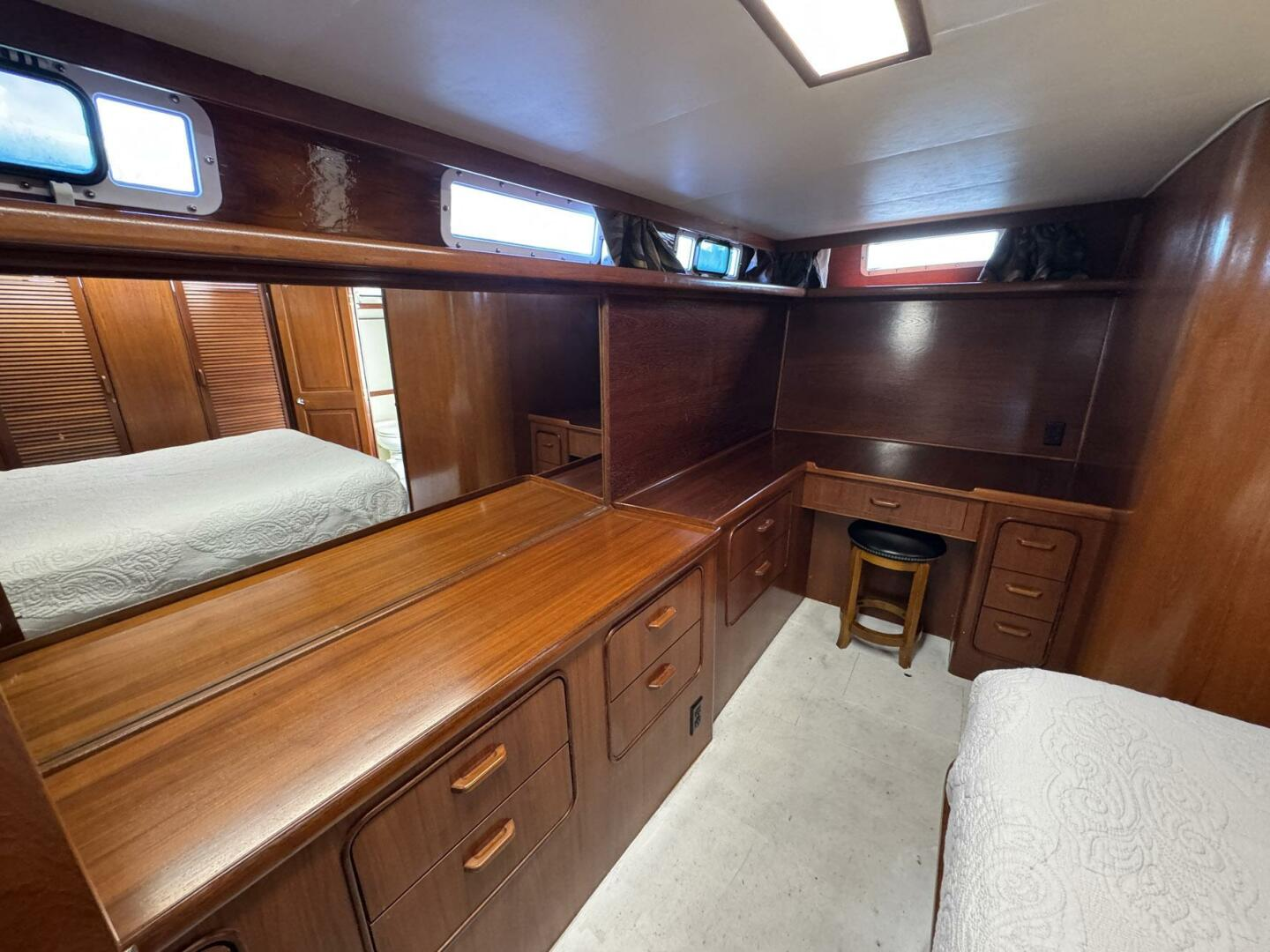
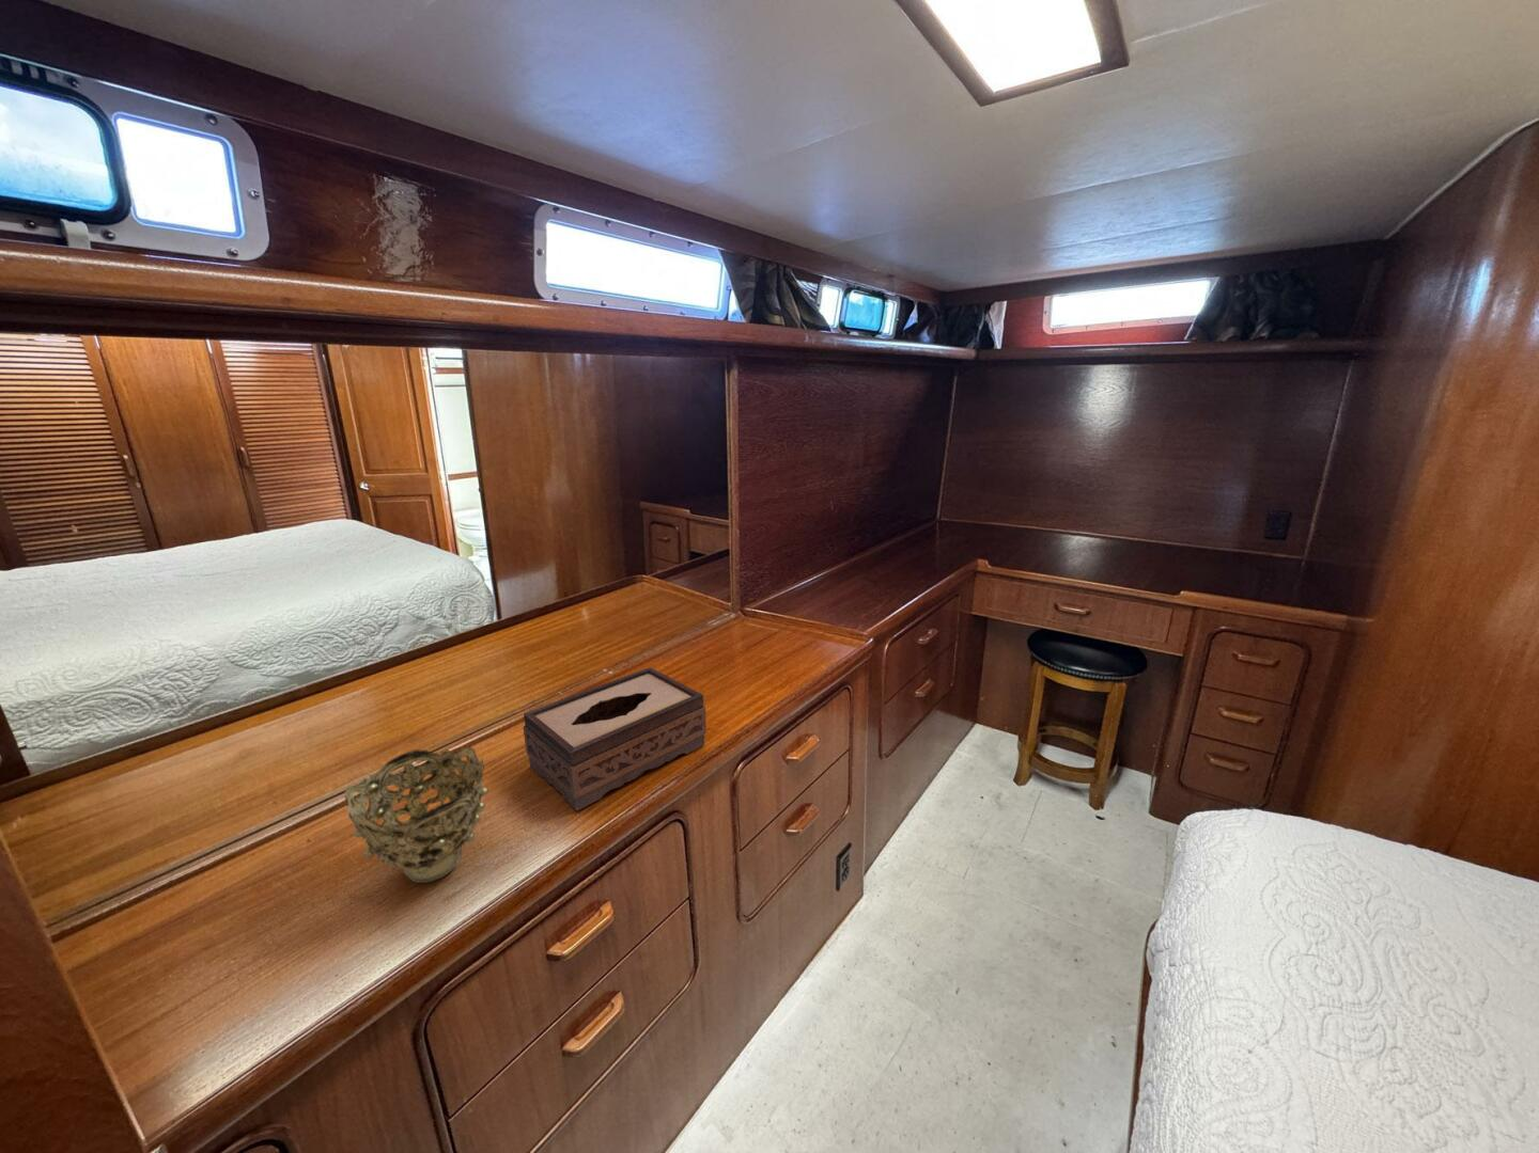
+ tissue box (618, 729)
+ decorative bowl (427, 824)
